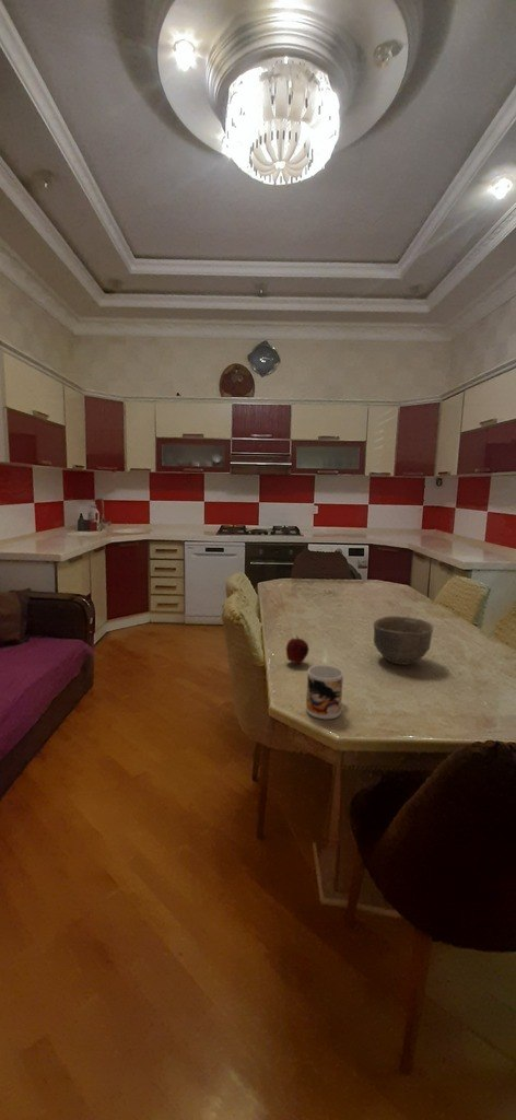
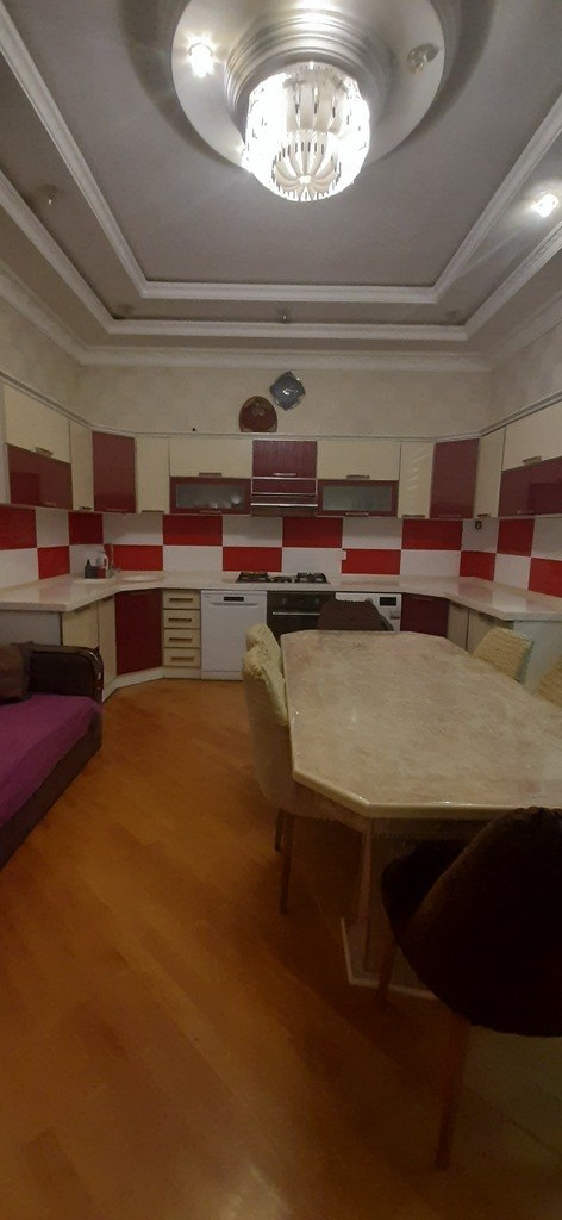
- mug (328, 688)
- apple (296, 650)
- bowl (400, 642)
